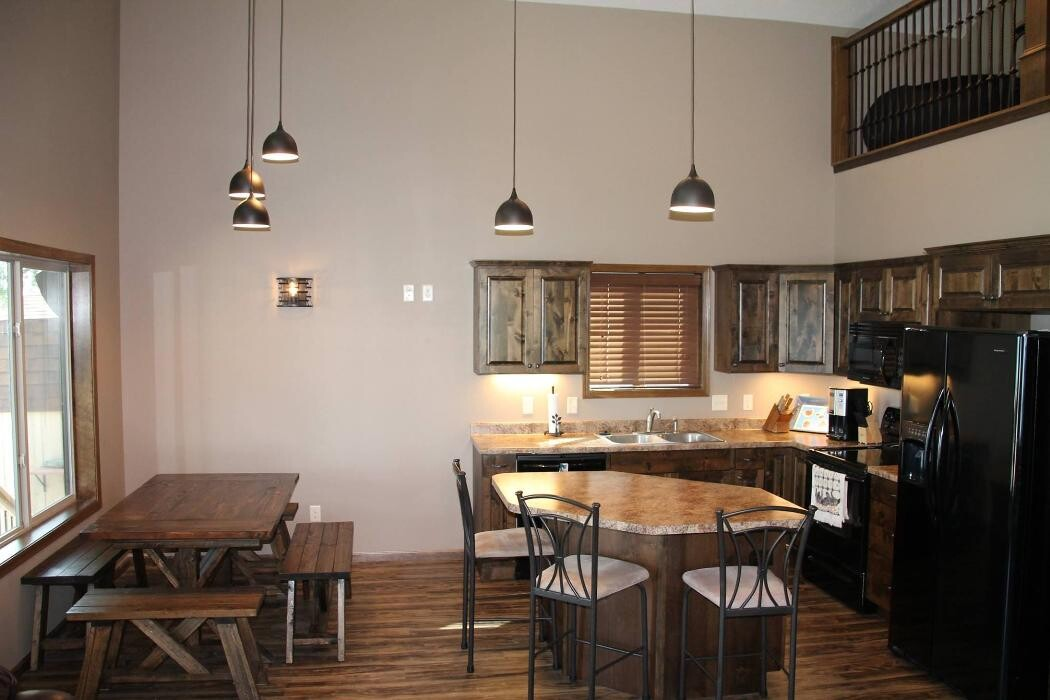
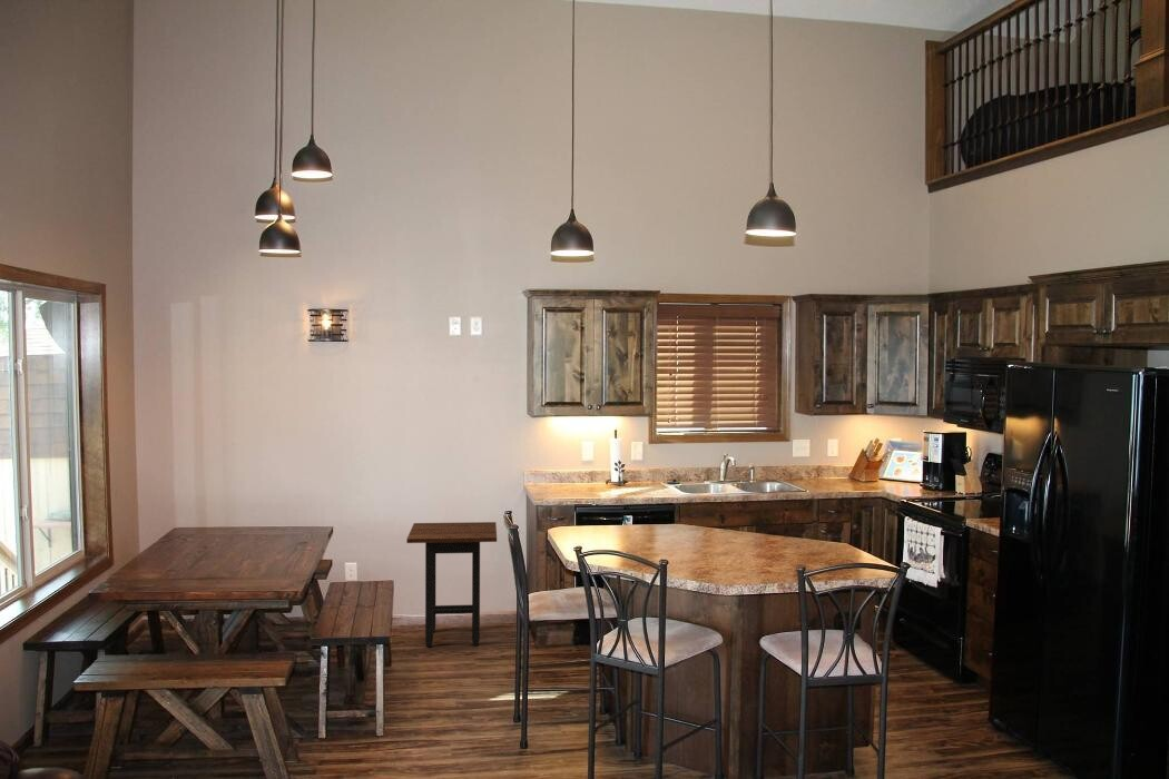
+ side table (434, 583)
